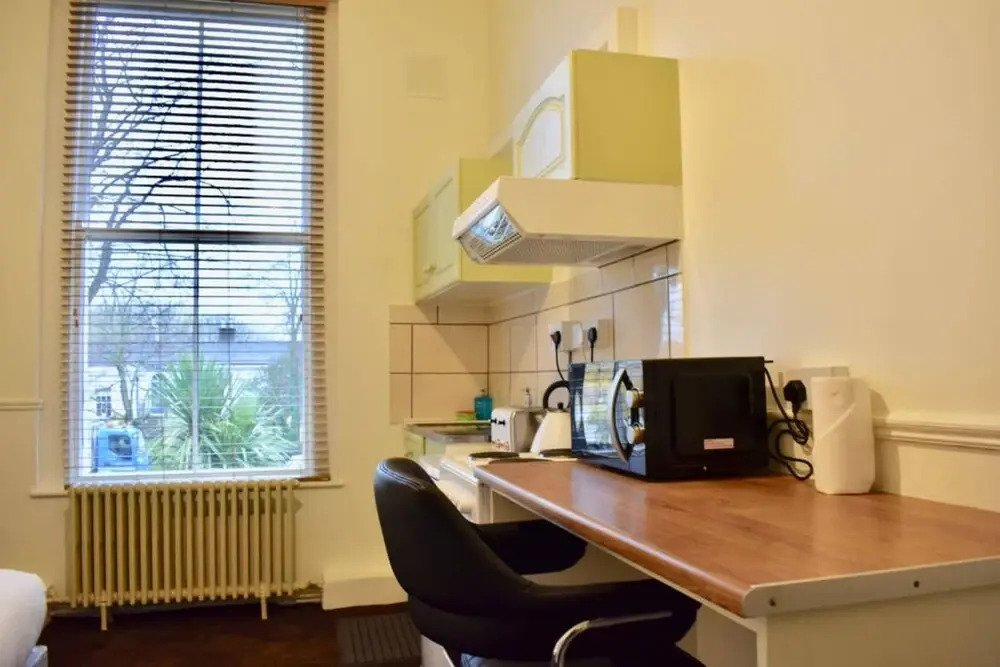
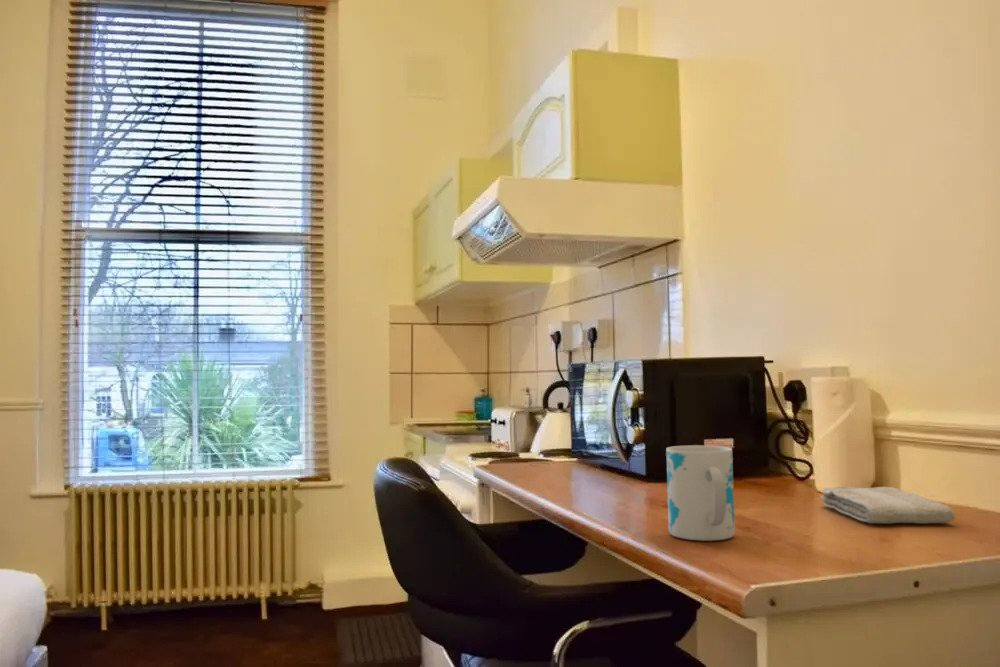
+ mug (705, 493)
+ washcloth (880, 502)
